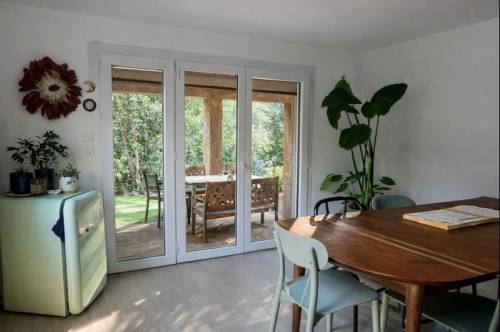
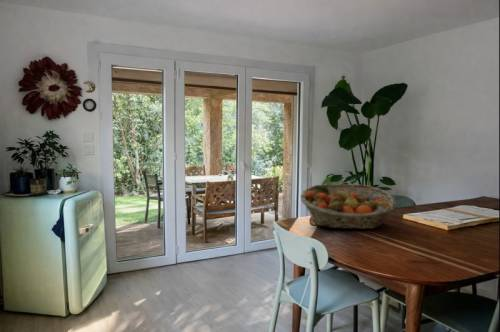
+ fruit basket (346, 204)
